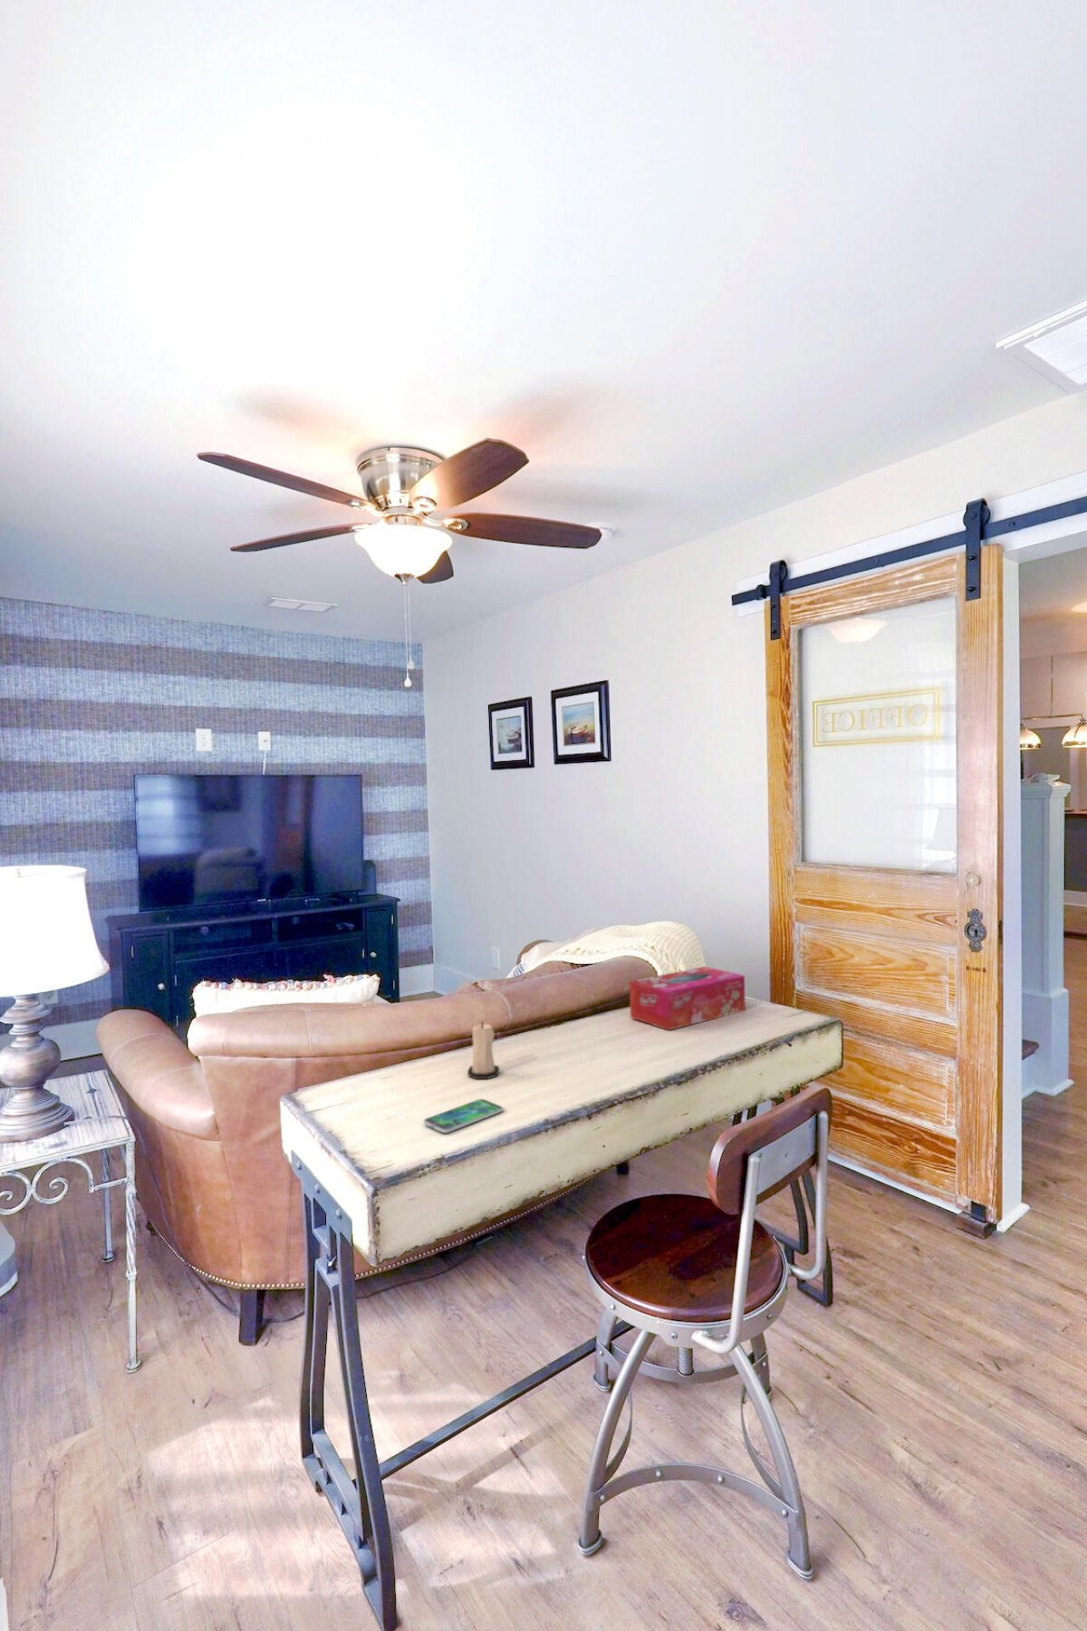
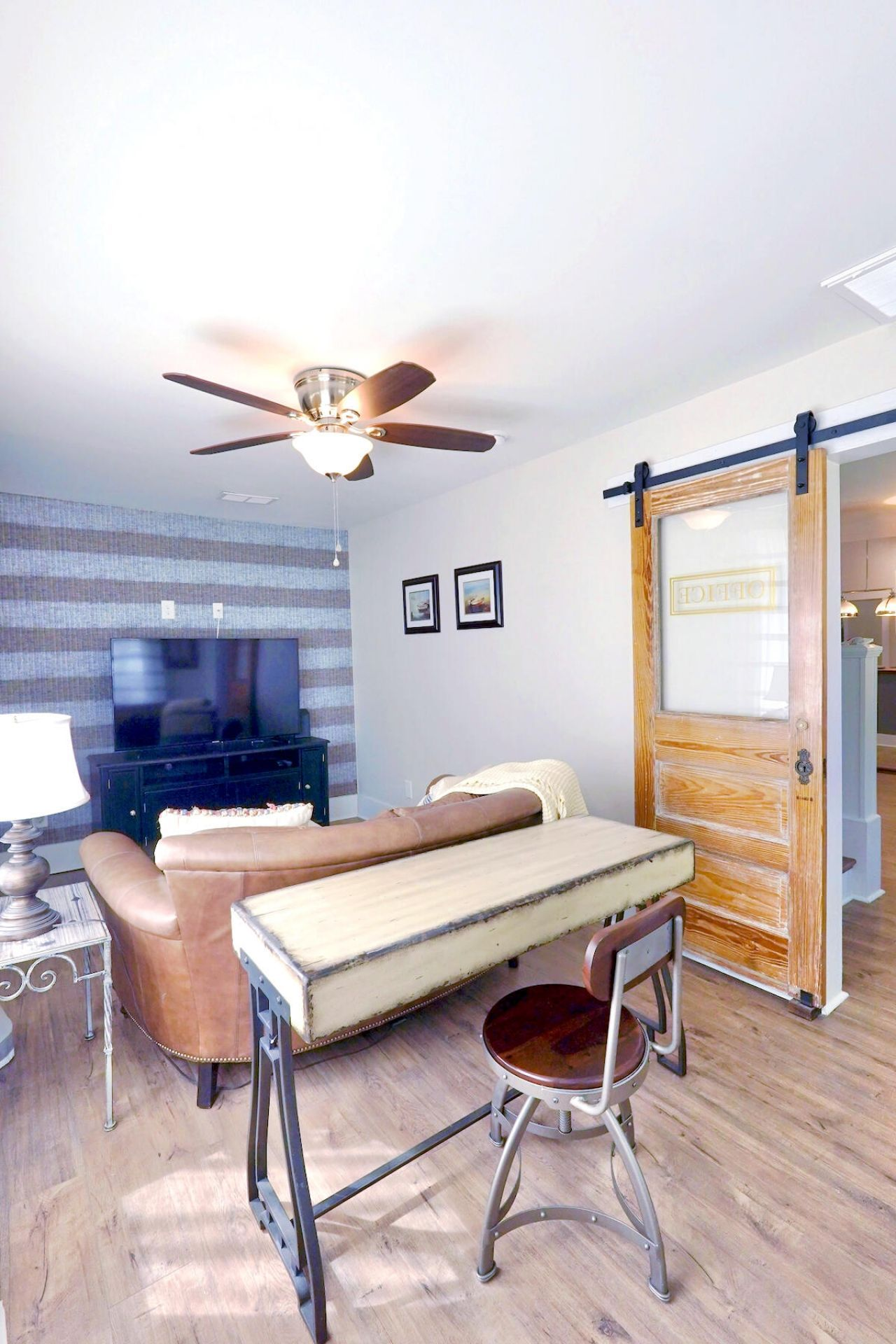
- tissue box (688, 995)
- candle (483, 1046)
- smartphone (463, 1115)
